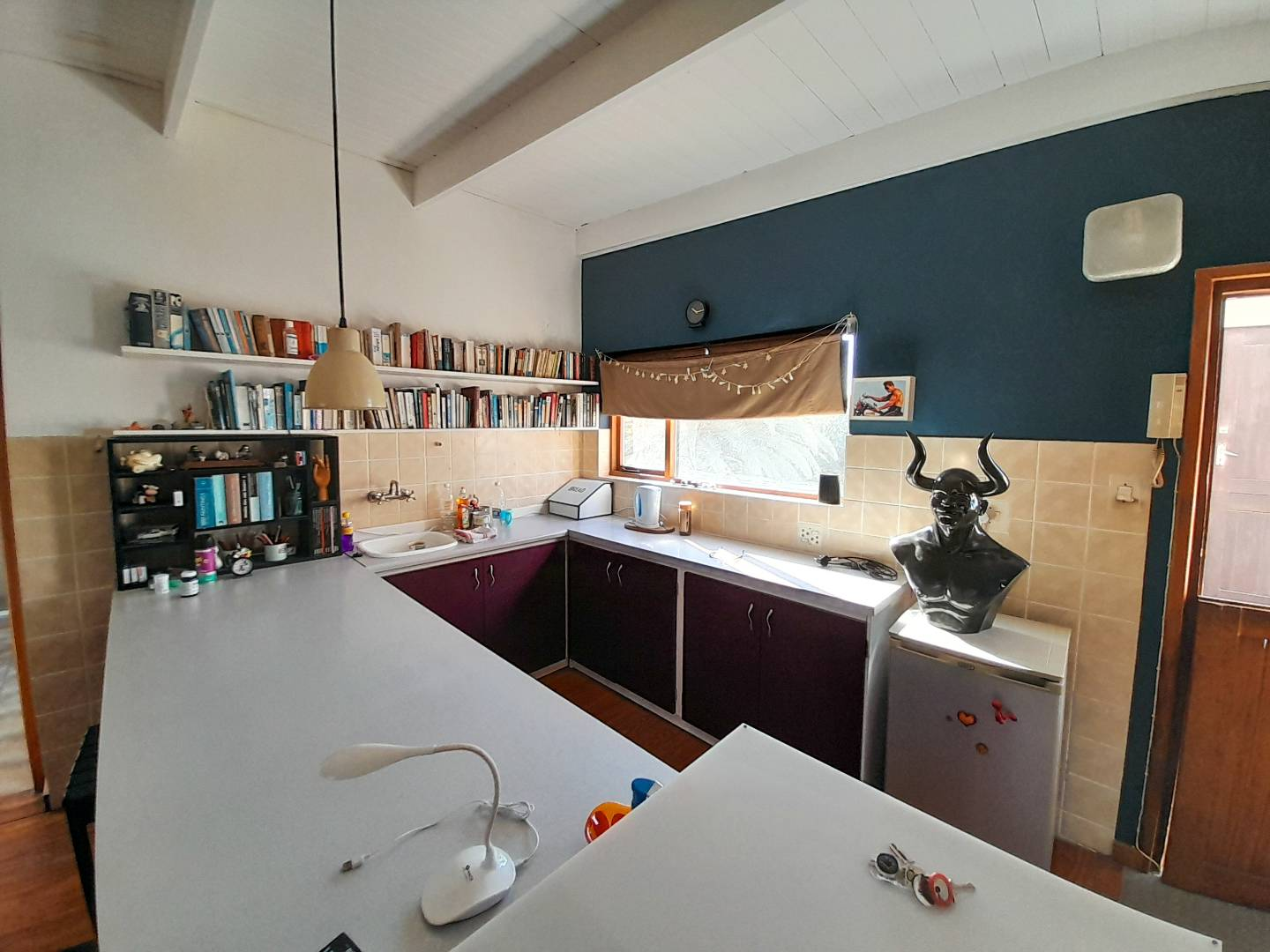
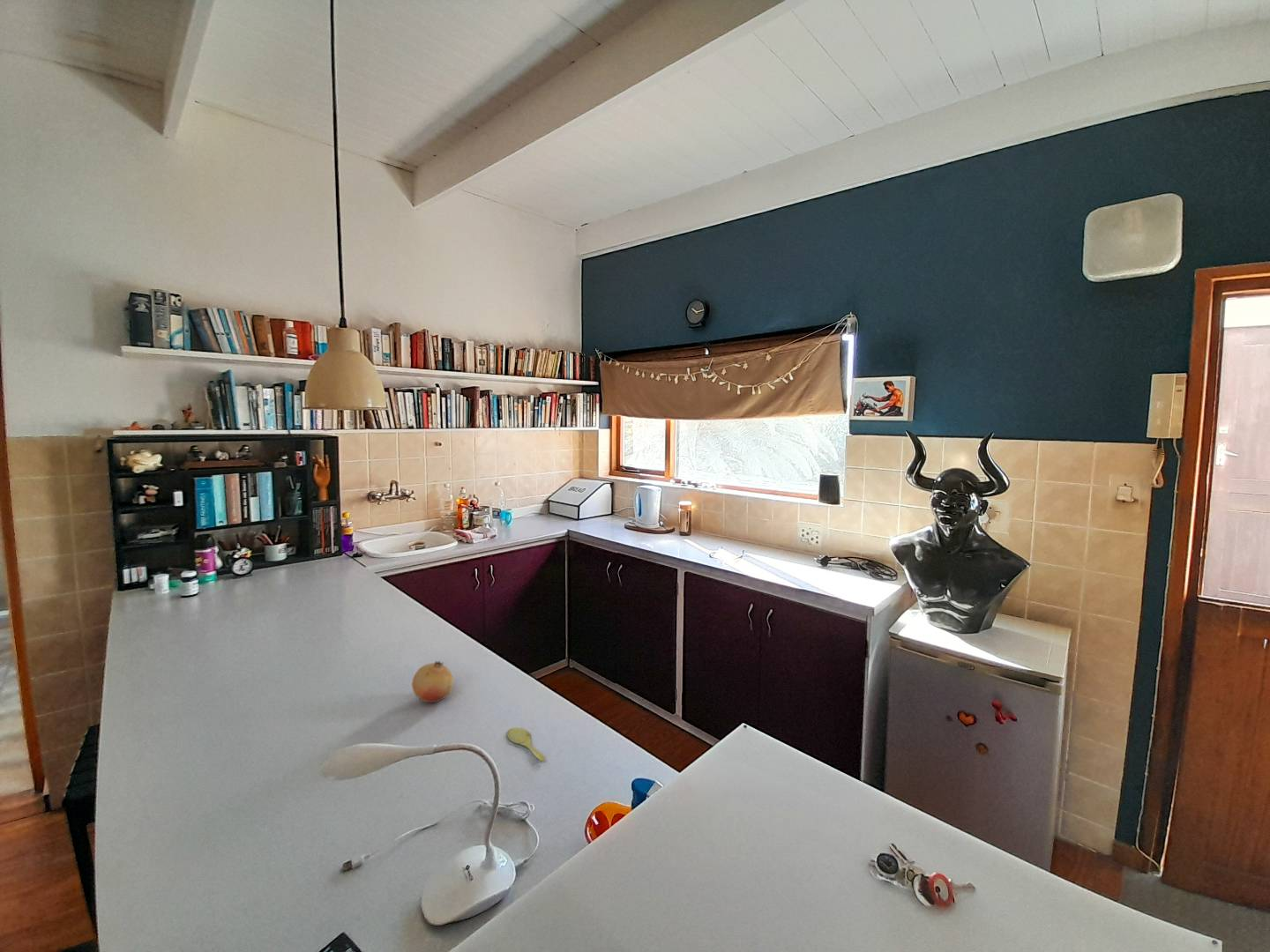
+ fruit (433, 680)
+ spoon (527, 742)
